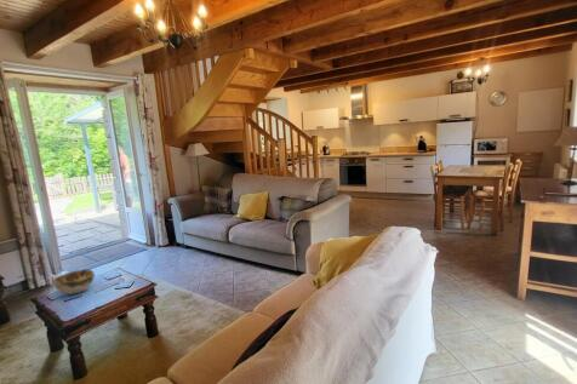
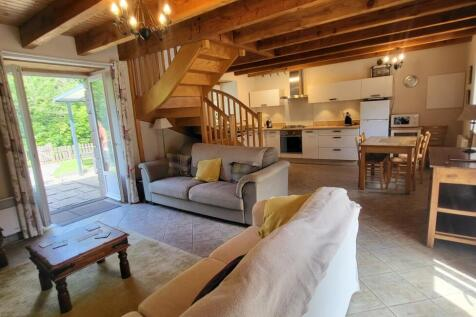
- decorative bowl (75, 282)
